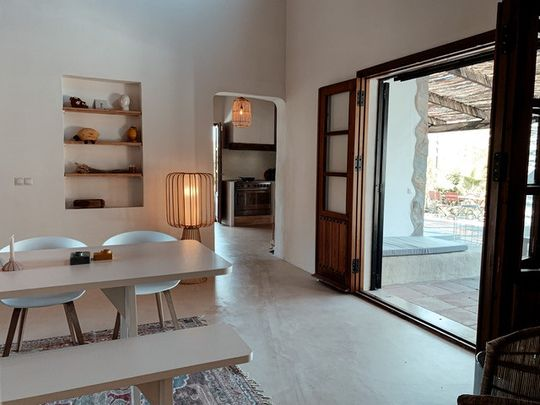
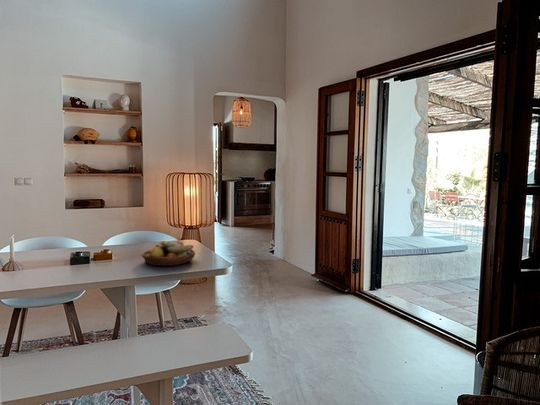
+ fruit bowl (169, 250)
